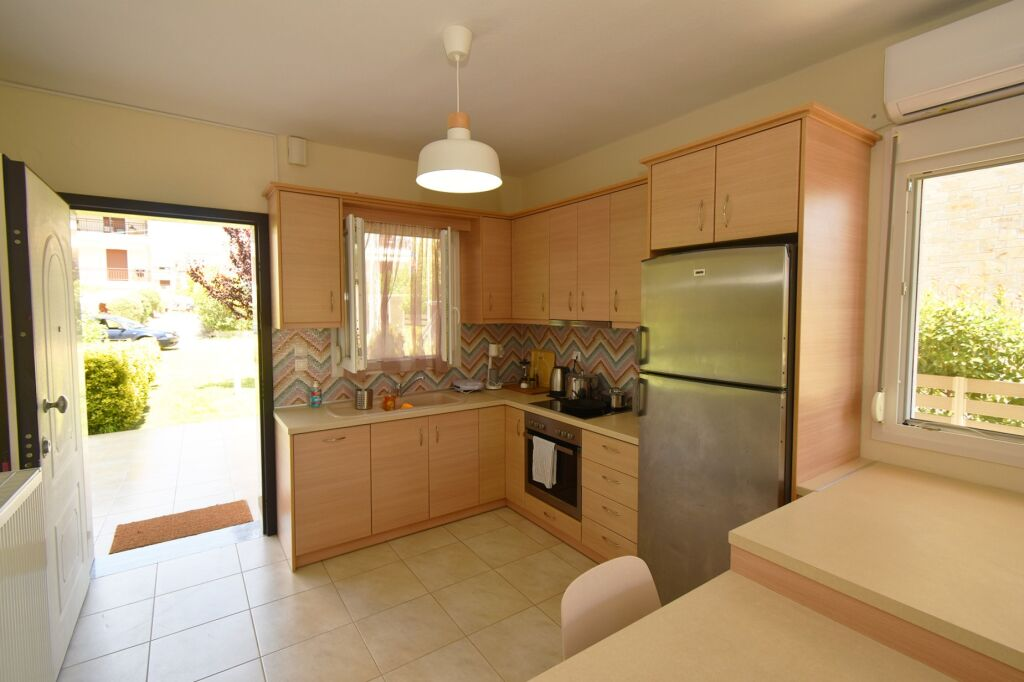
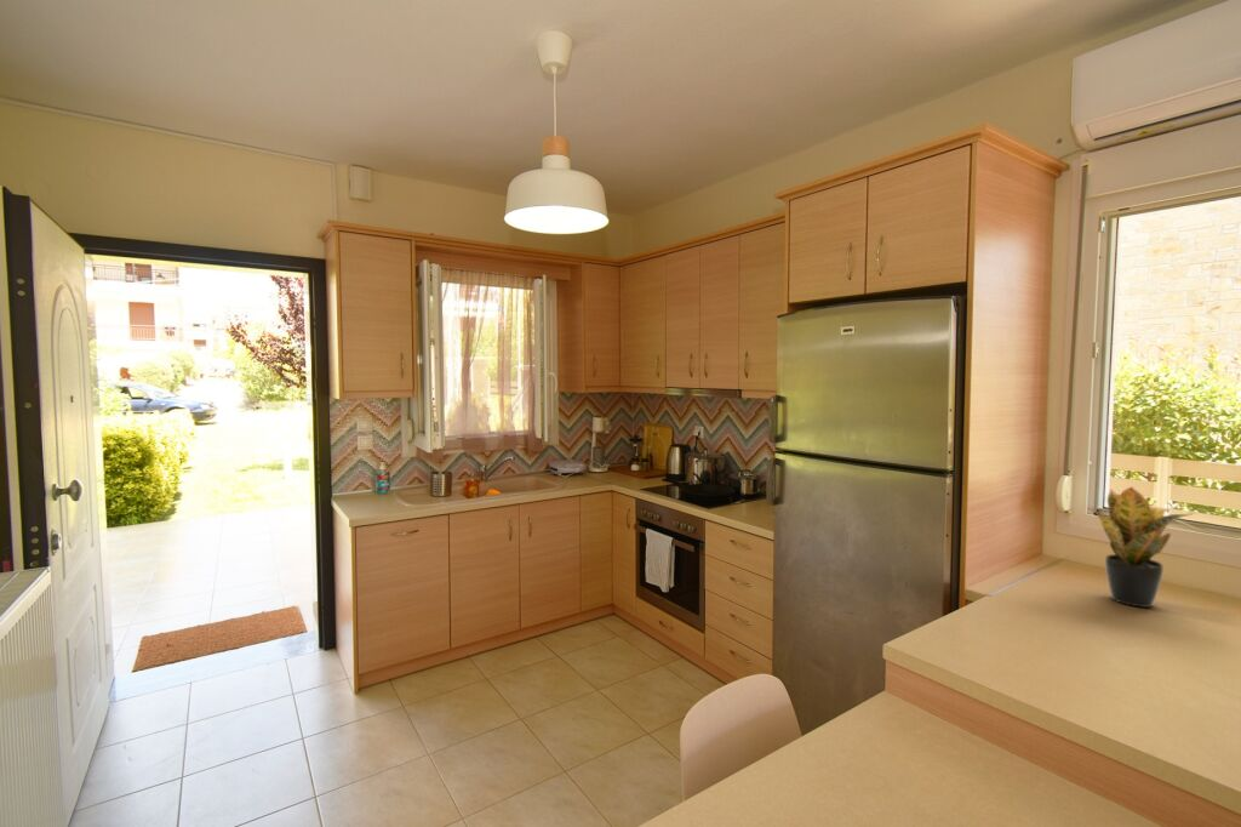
+ potted plant (1137, 541)
